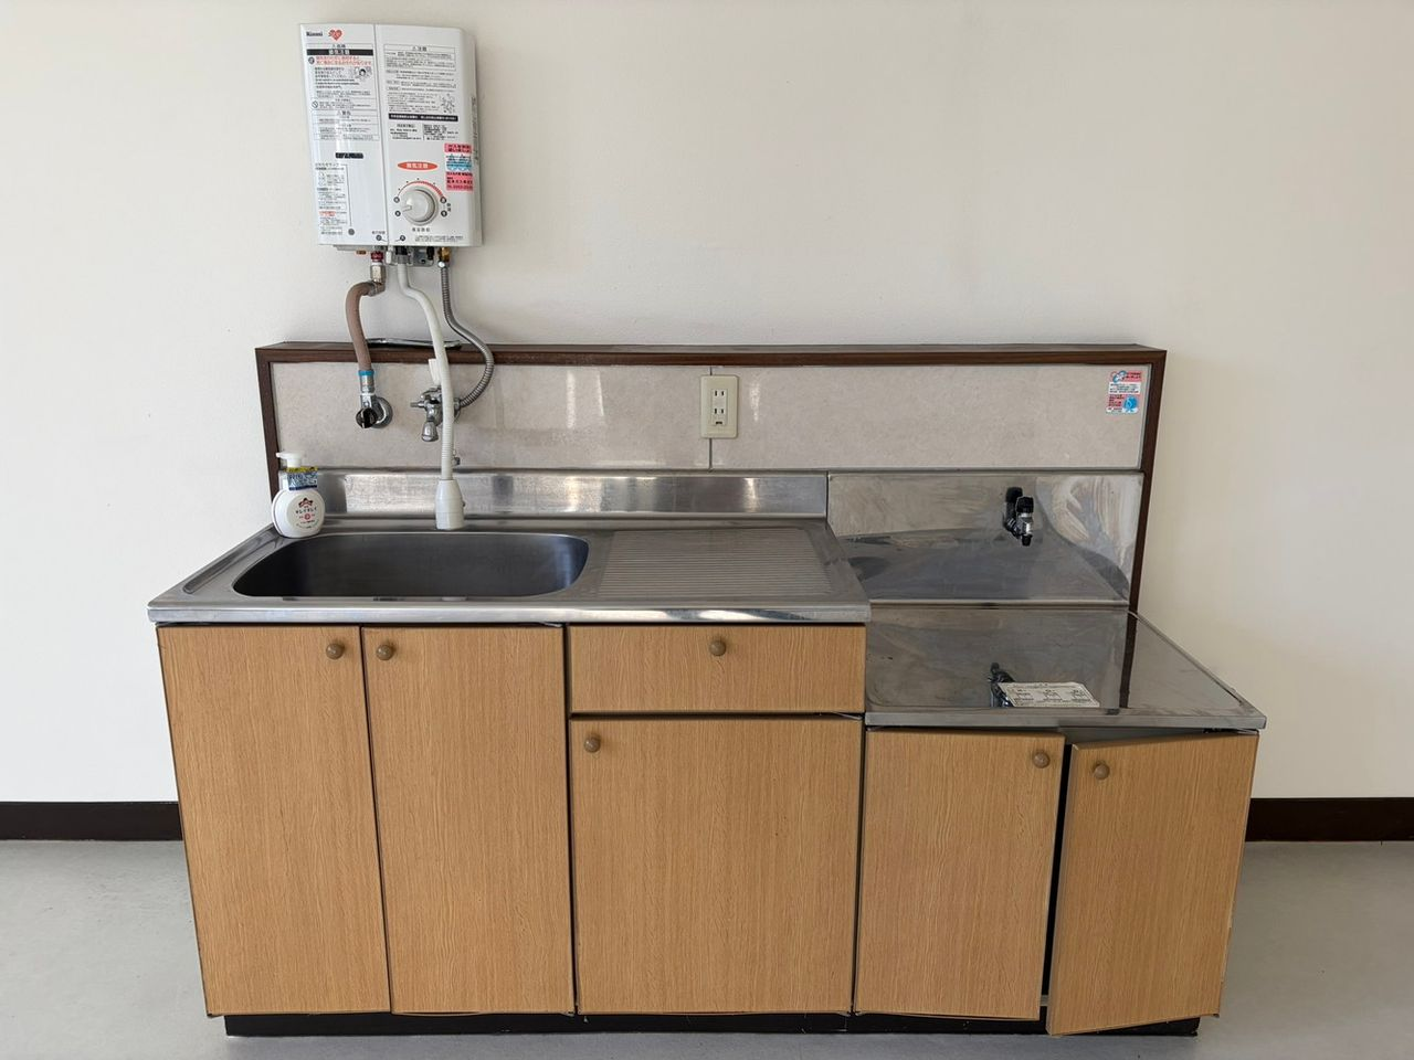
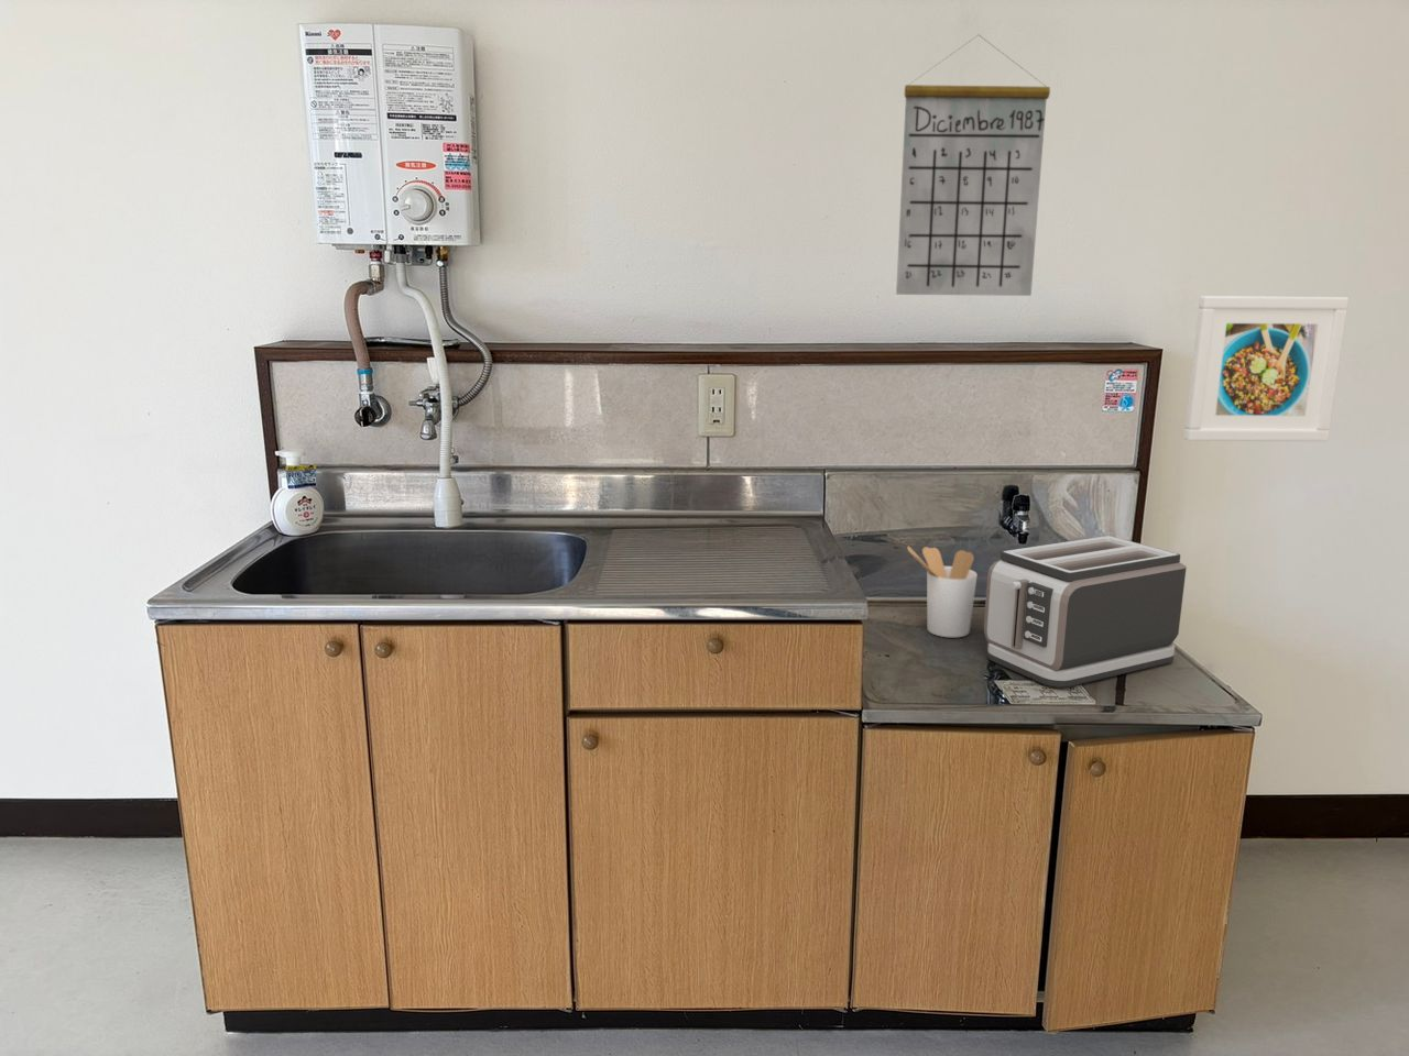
+ toaster (1079, 607)
+ utensil holder (937, 588)
+ calendar (972, 167)
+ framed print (1264, 369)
